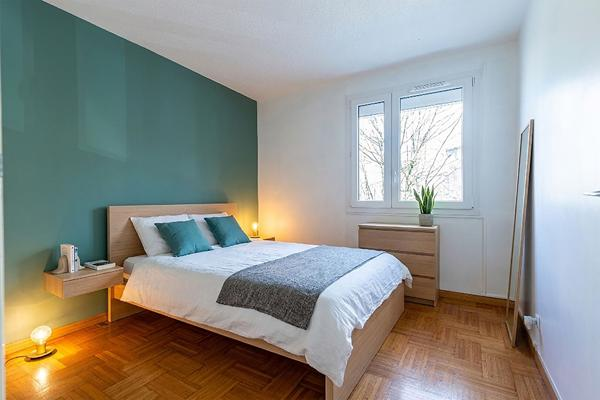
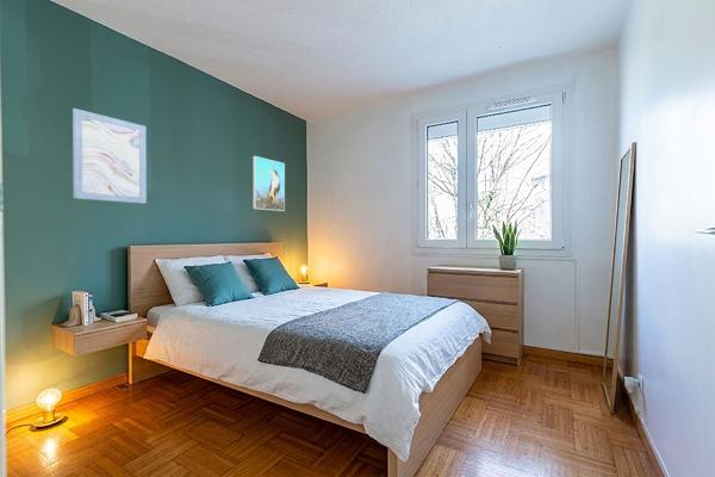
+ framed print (269, 185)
+ wall art (112, 159)
